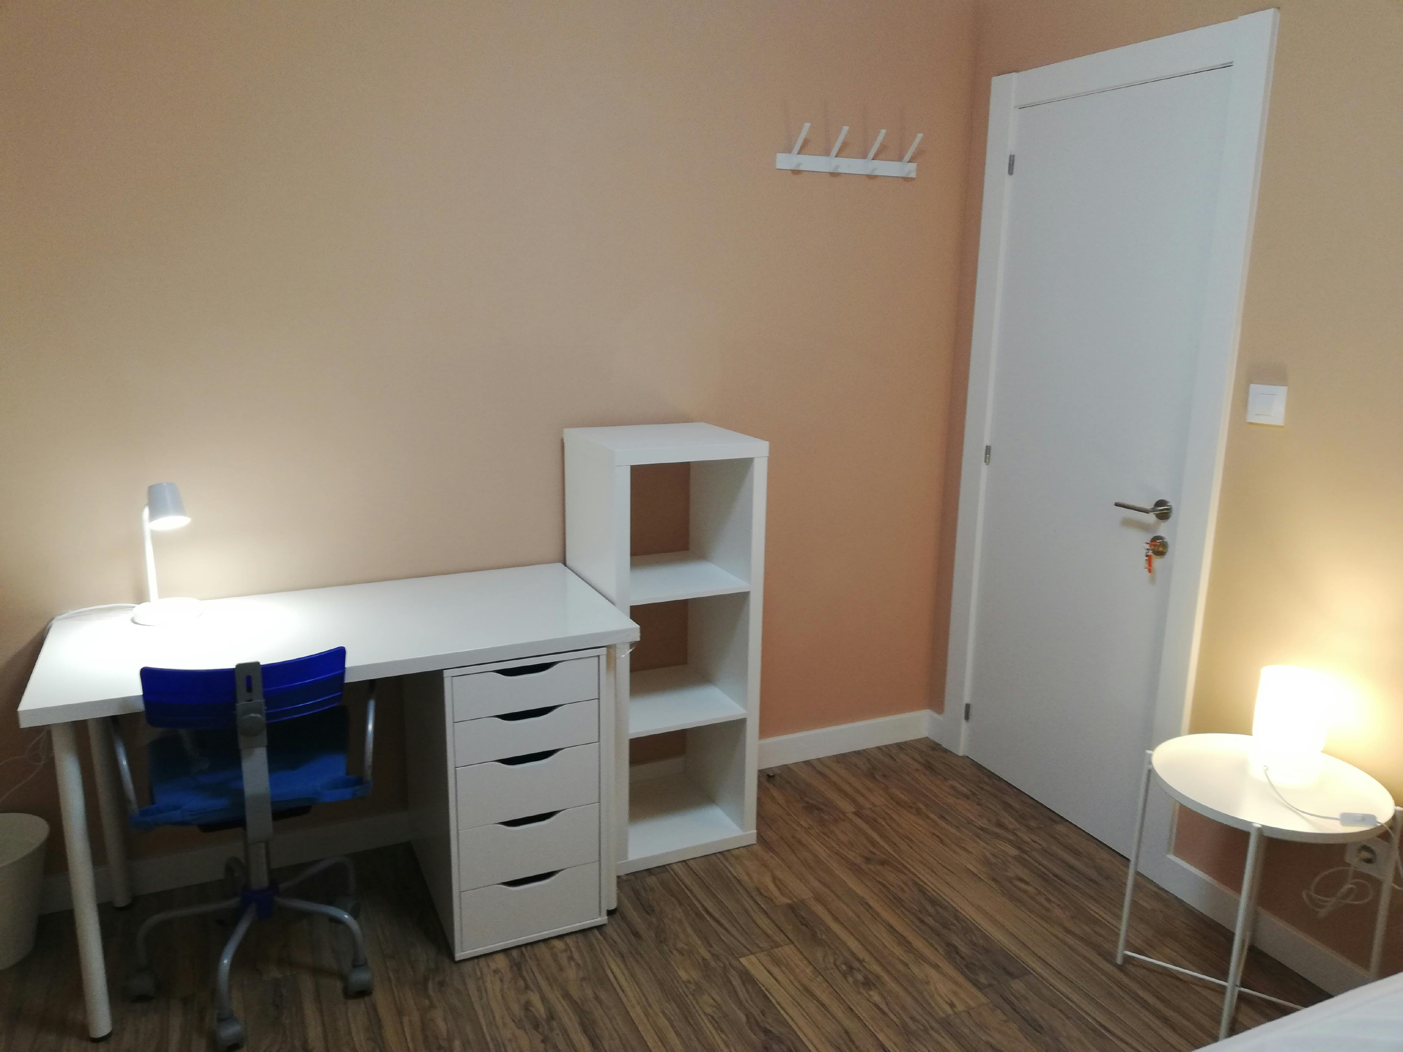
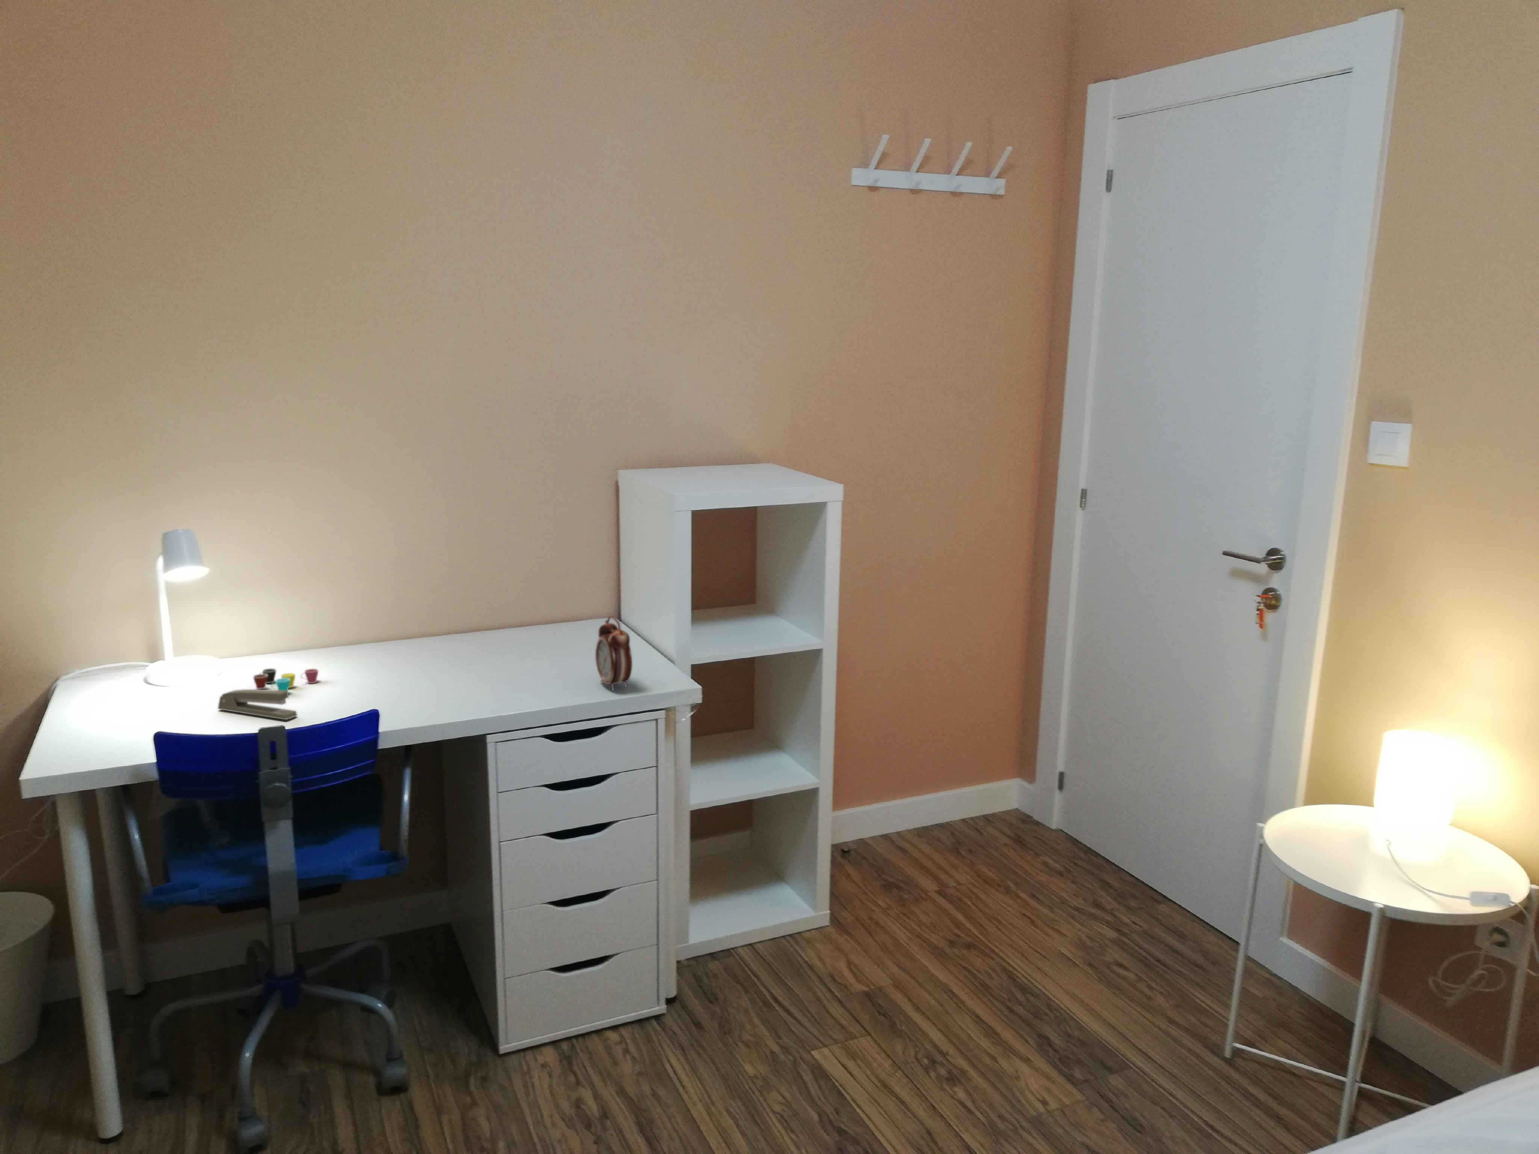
+ alarm clock (614, 651)
+ cup (284, 679)
+ stapler (257, 701)
